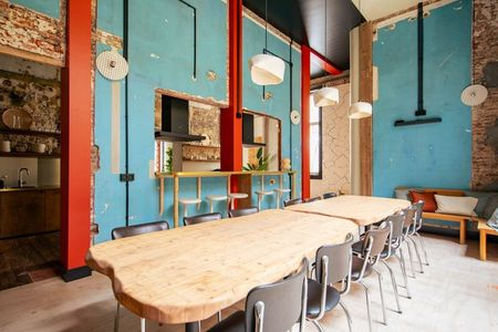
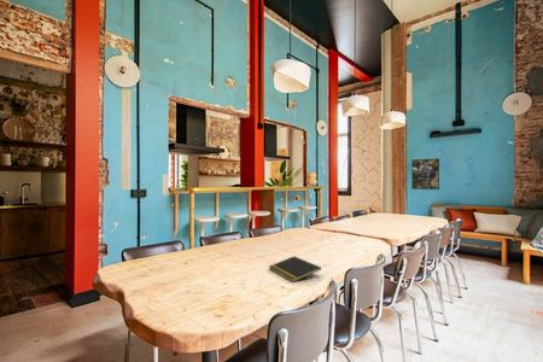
+ notepad (293, 268)
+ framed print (425, 174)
